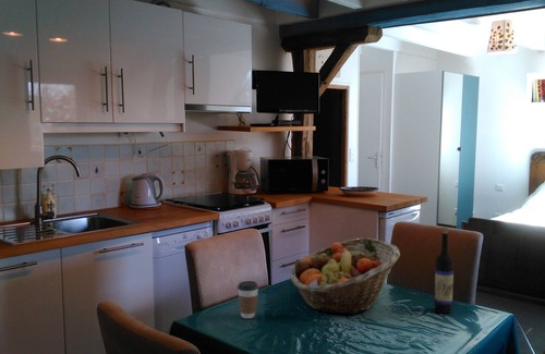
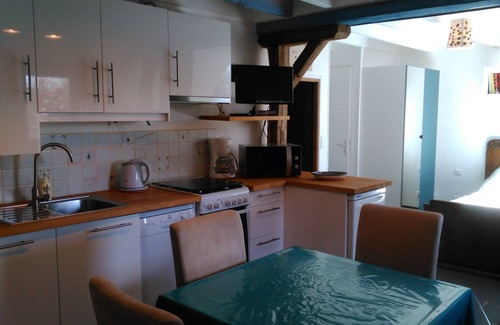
- fruit basket (342, 271)
- wine bottle (444, 269)
- coffee cup (247, 300)
